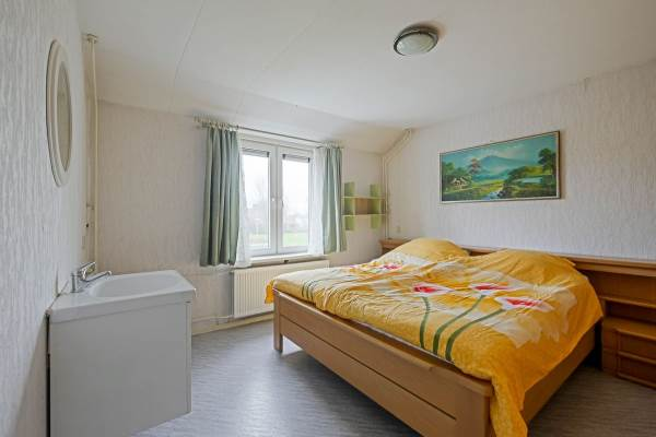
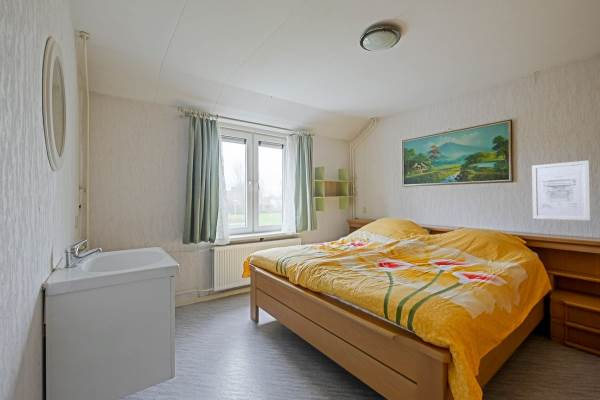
+ wall art (559, 191)
